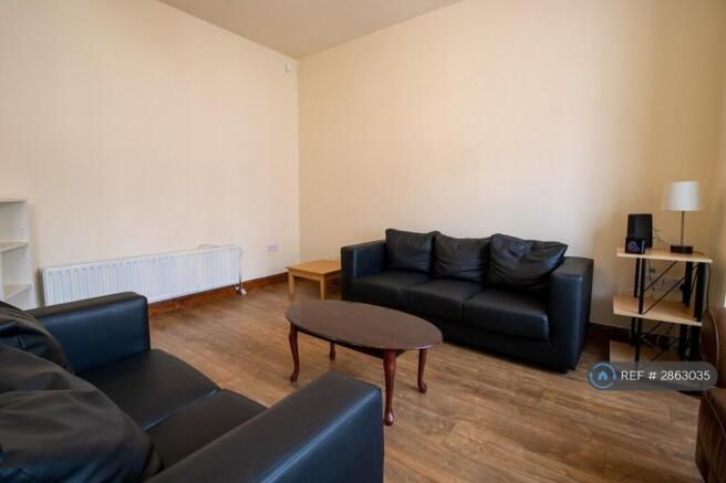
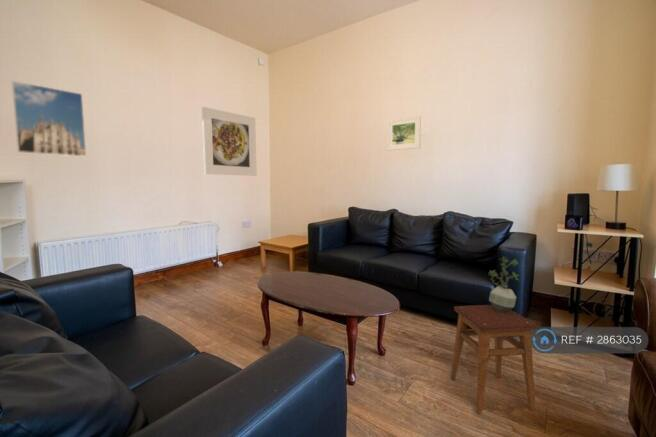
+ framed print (231, 144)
+ stool (491, 354)
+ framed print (51, 121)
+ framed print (403, 134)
+ potted plant (497, 283)
